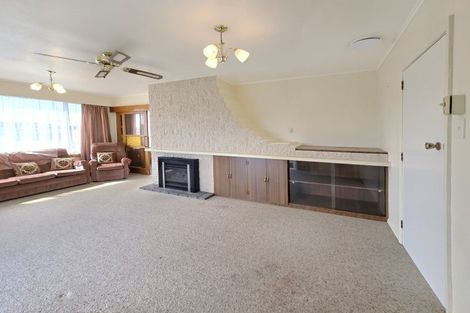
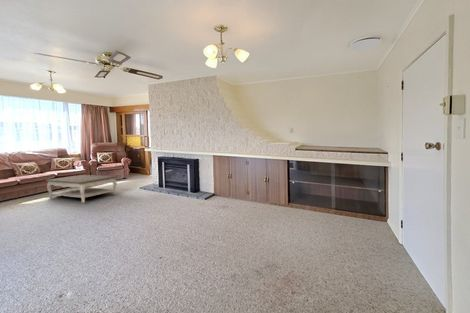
+ coffee table (82, 187)
